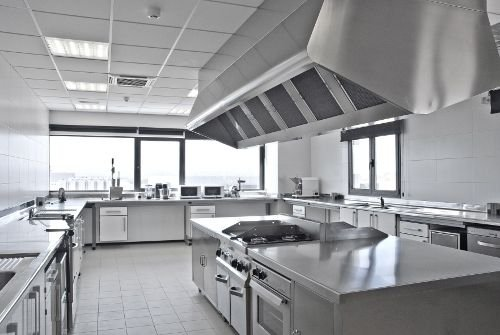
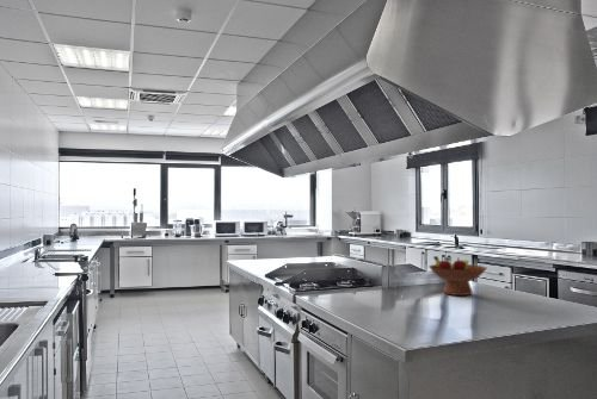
+ fruit bowl (457, 274)
